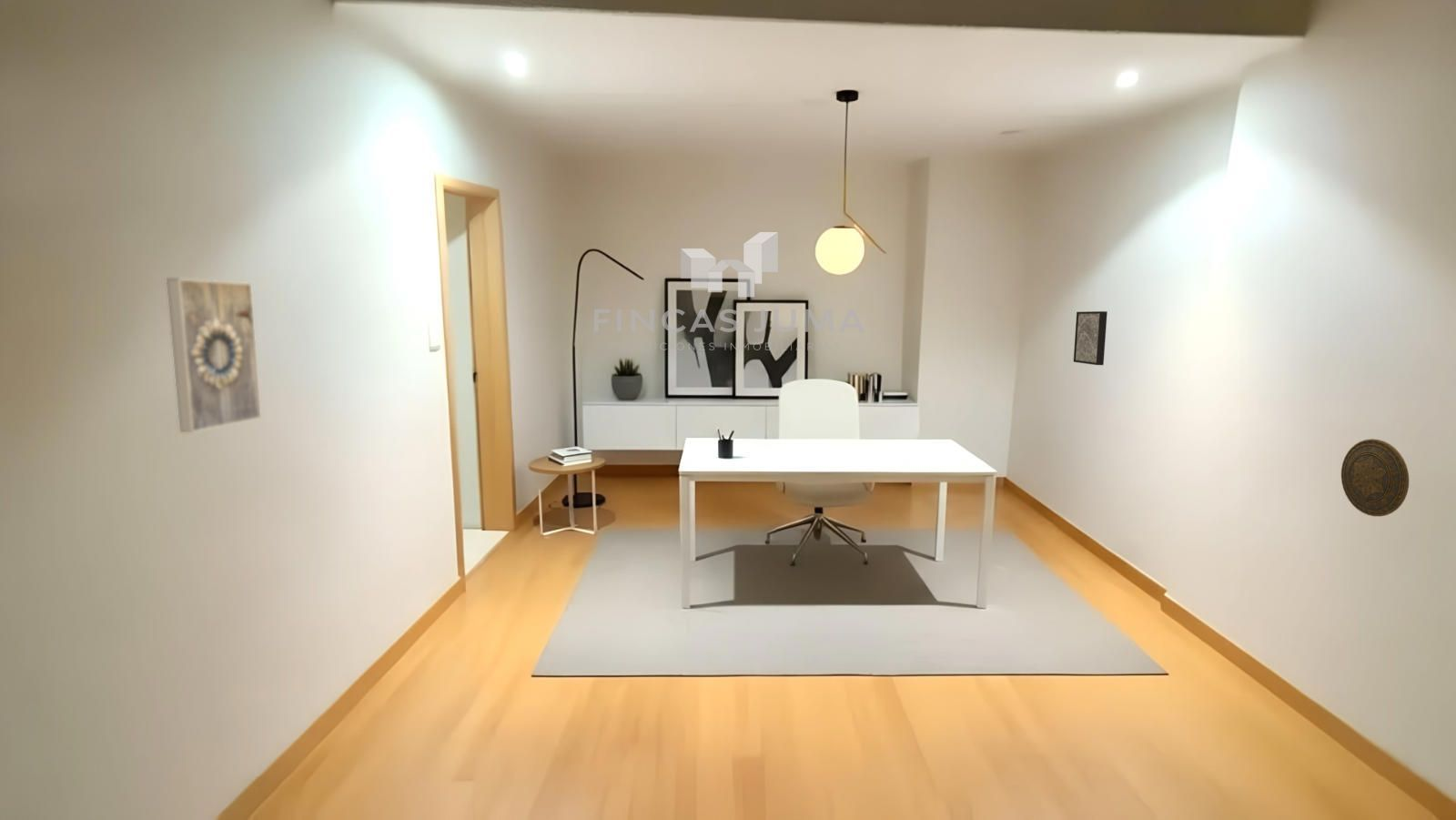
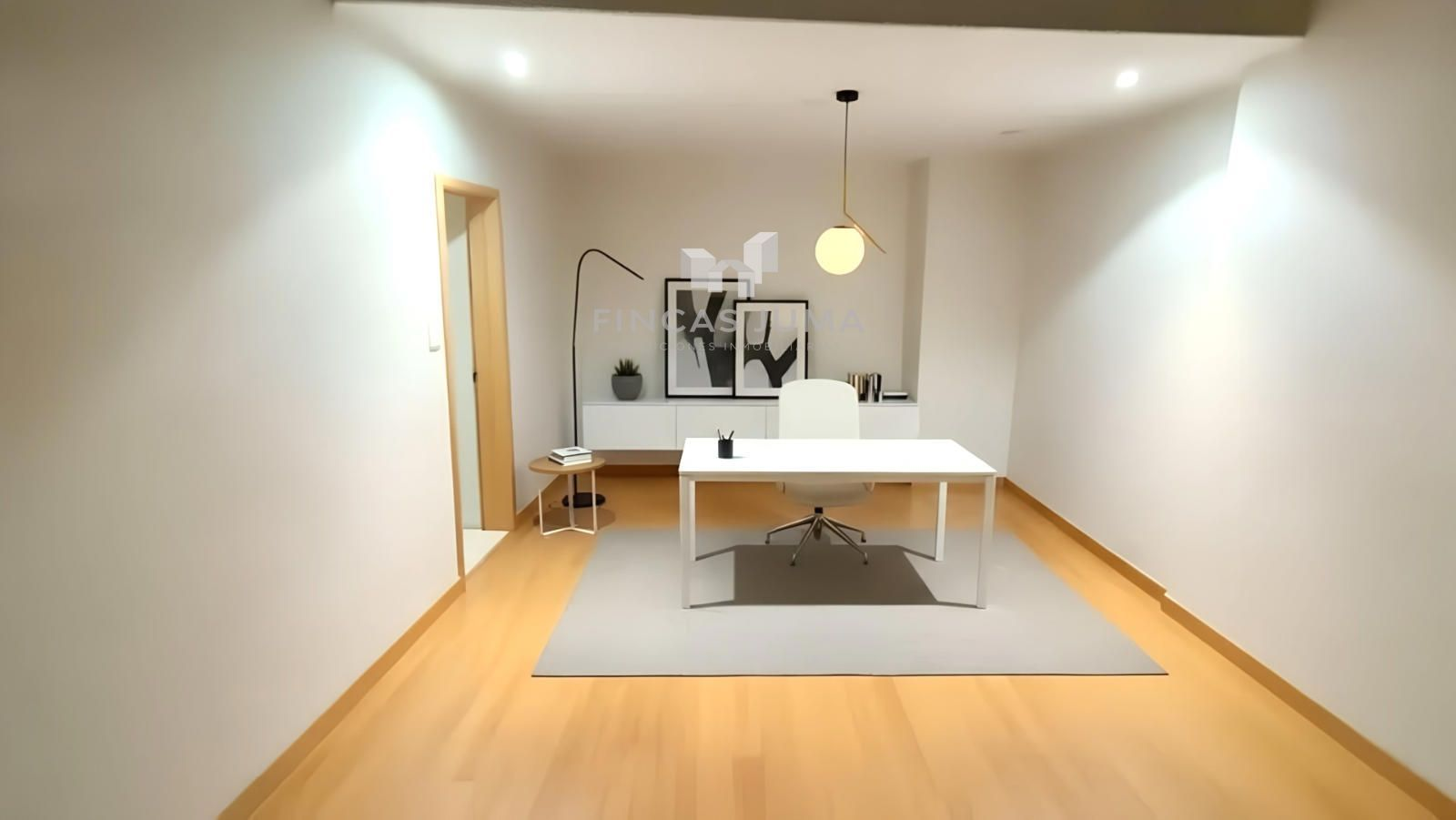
- wall art (1089, 338)
- decorative plate (1370, 477)
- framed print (217, 353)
